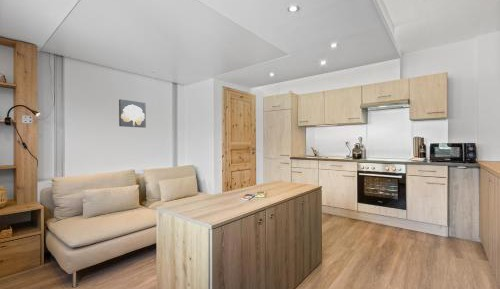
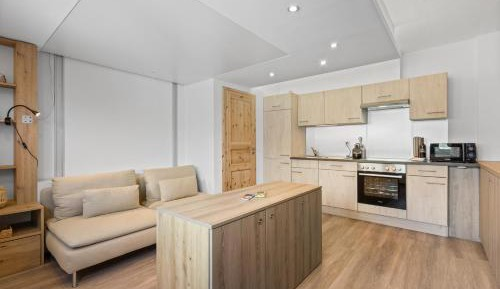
- wall art (132, 114)
